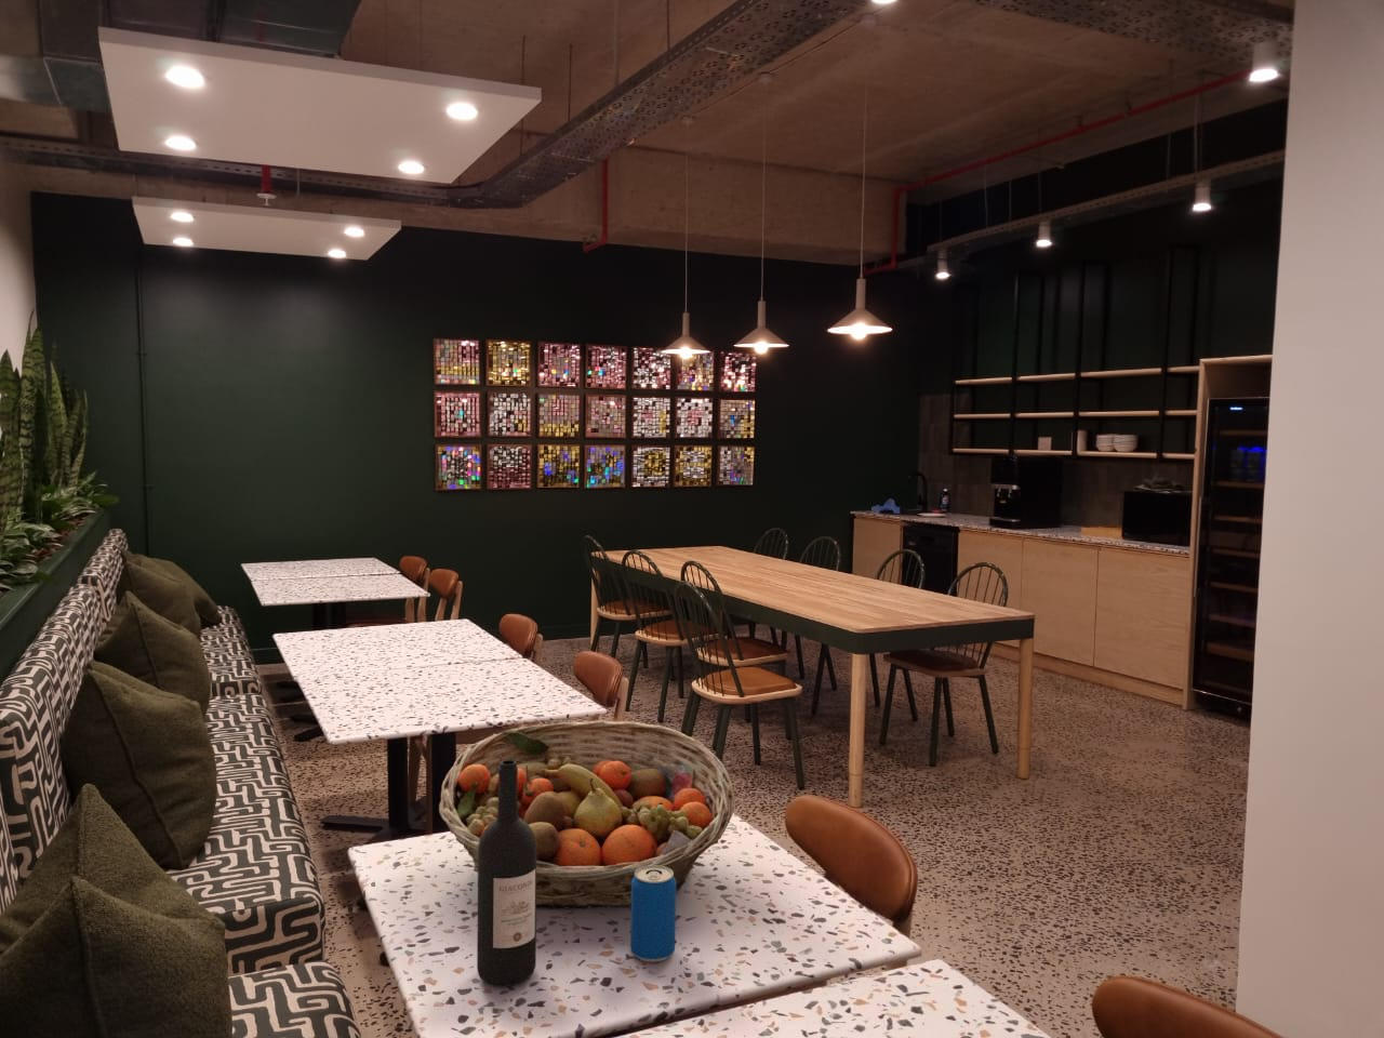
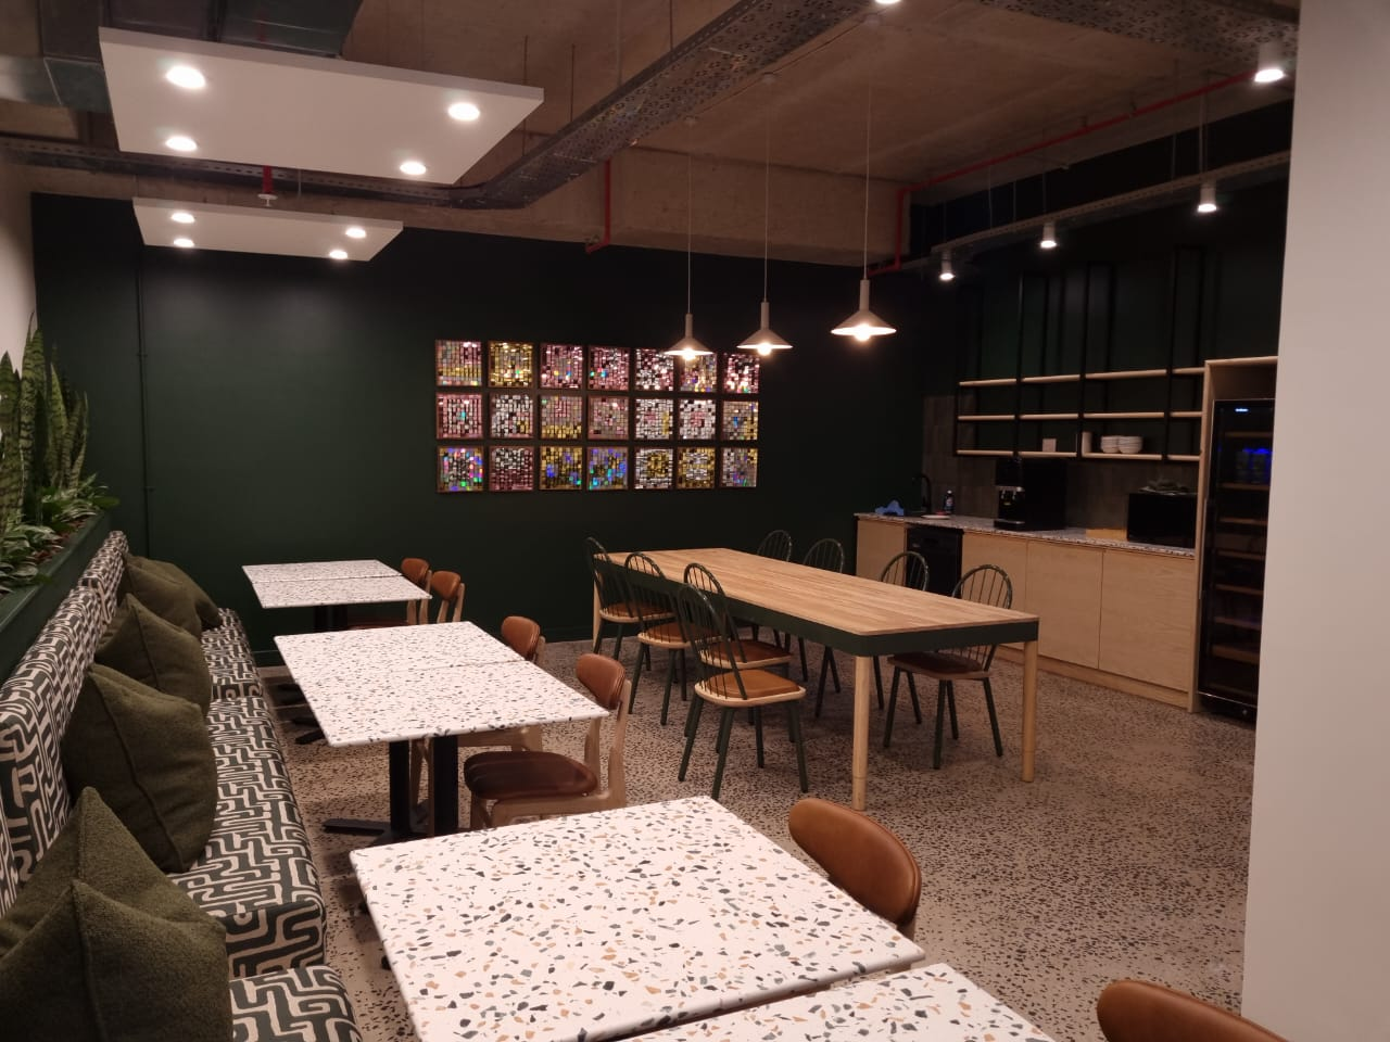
- beverage can (653, 913)
- fruit basket (588, 809)
- wine bottle (507, 868)
